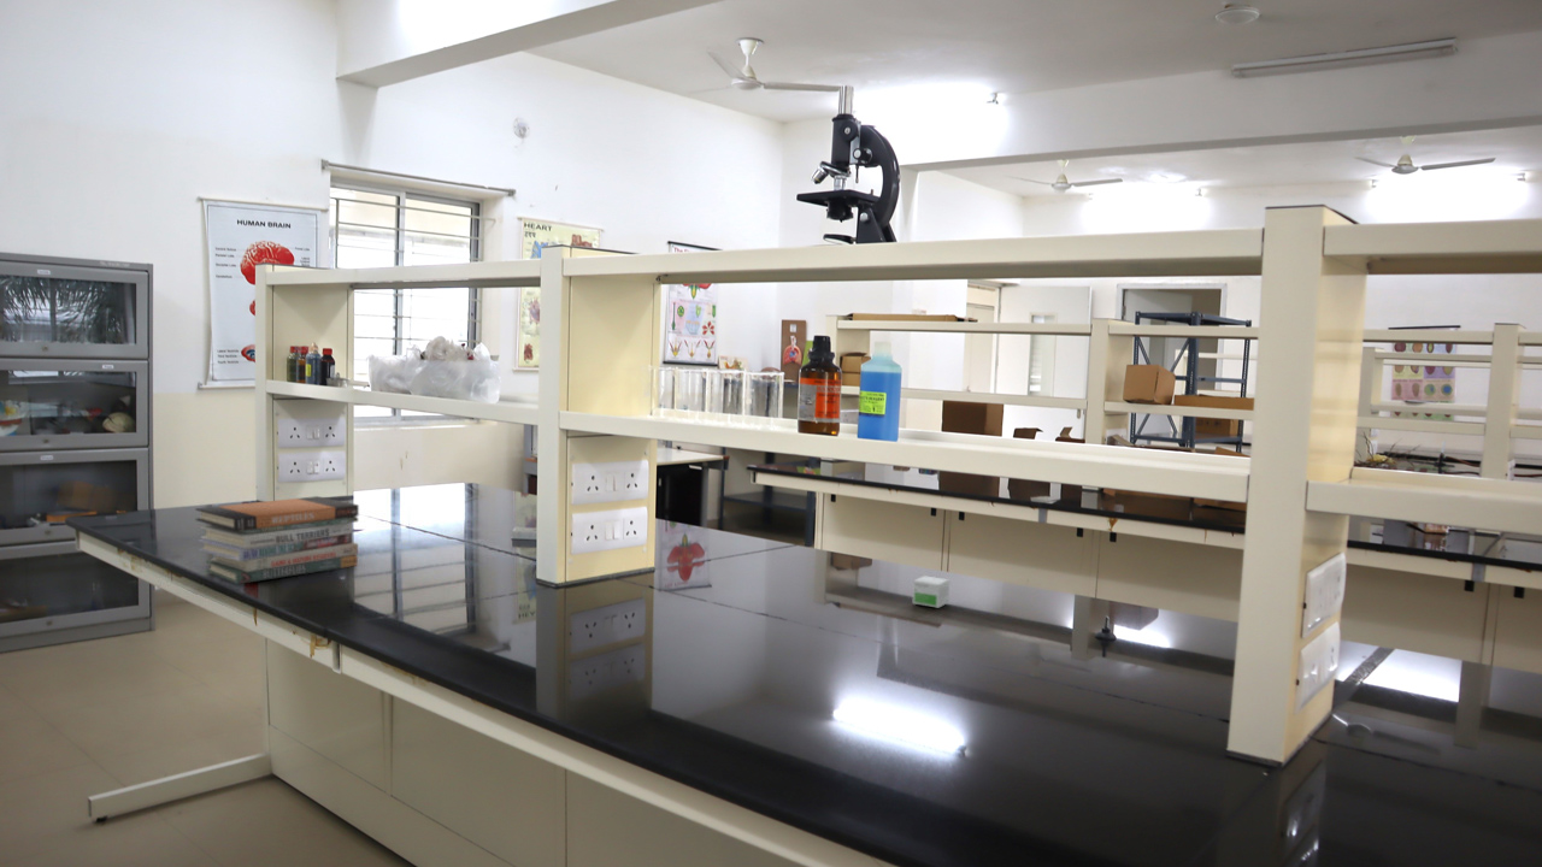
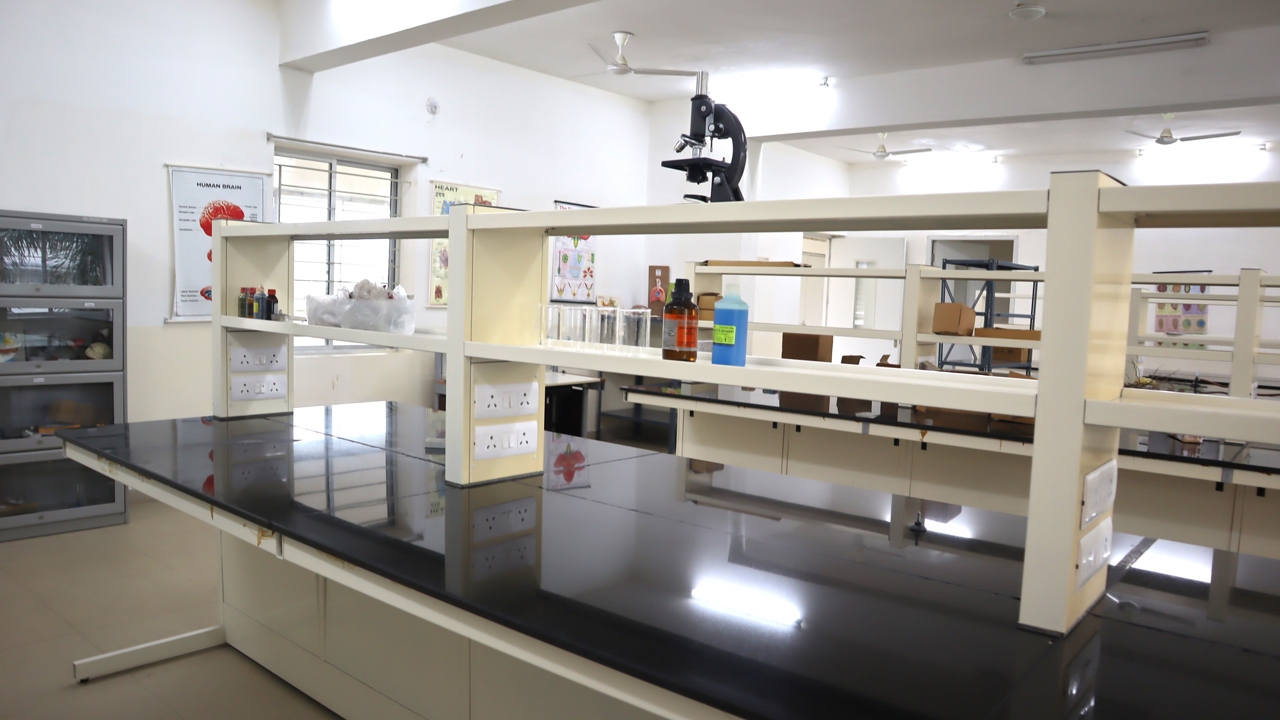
- book stack (279, 537)
- small box (931, 591)
